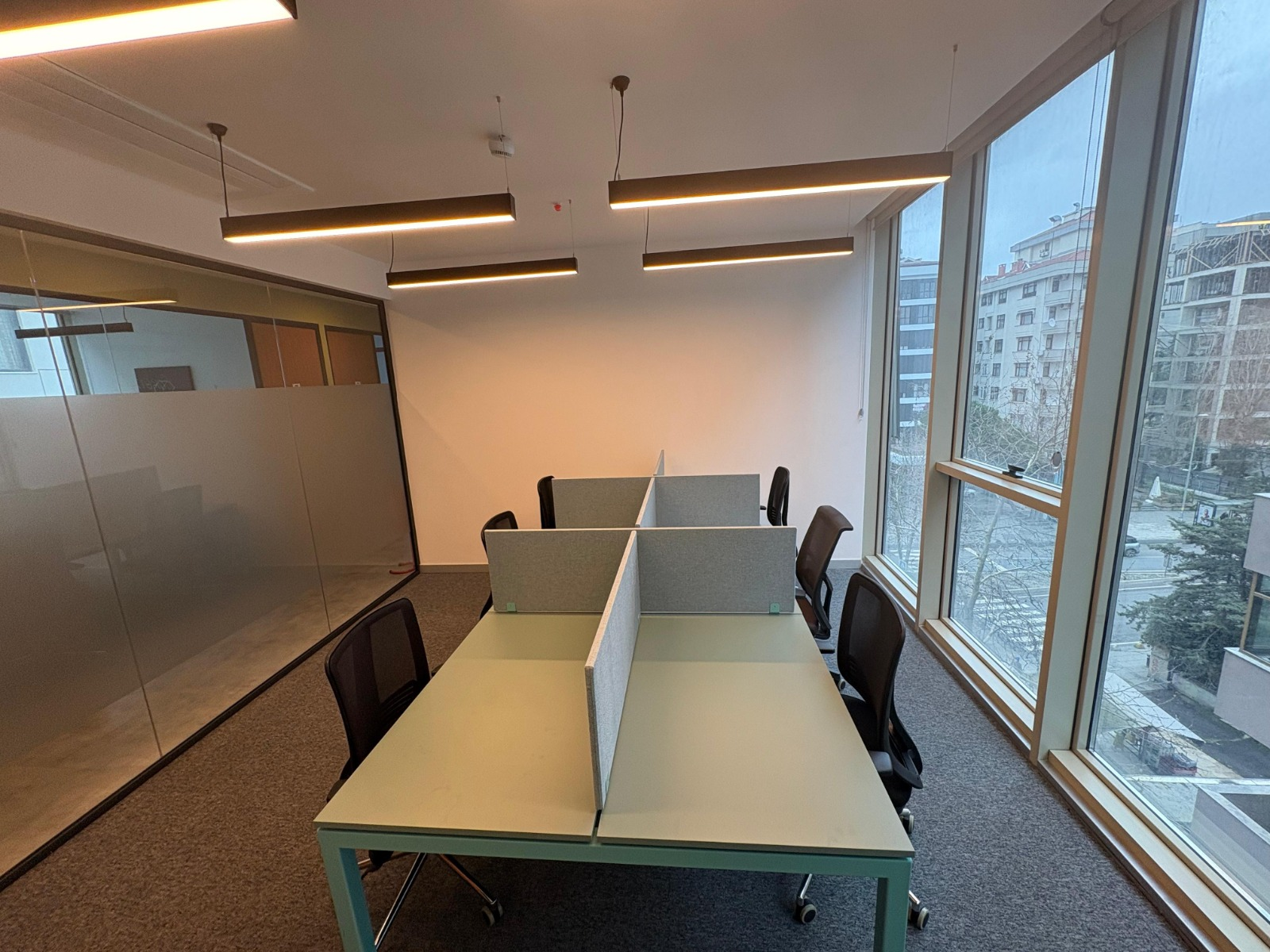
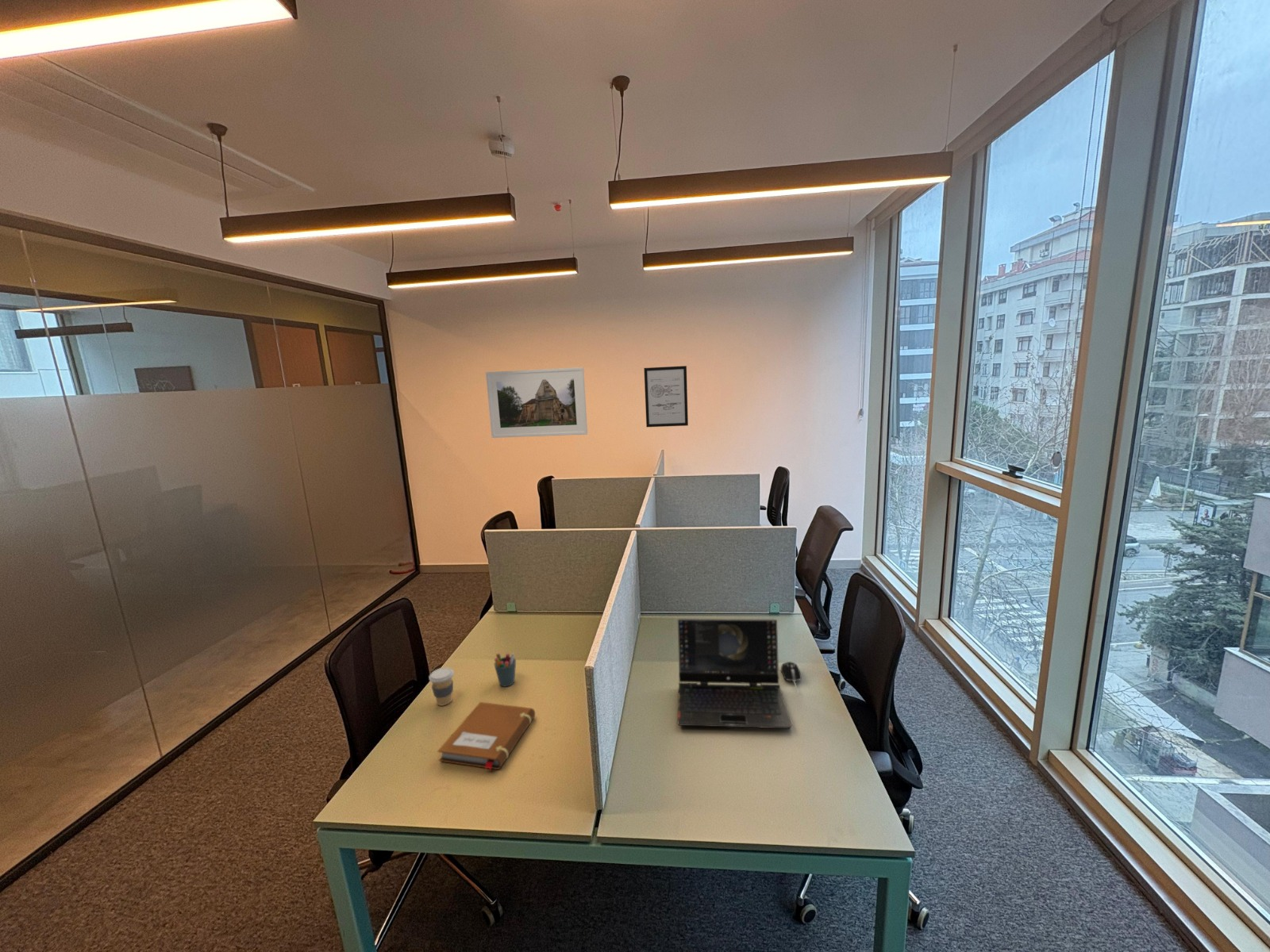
+ wall art (666, 397)
+ notebook (488, 735)
+ pen holder (505, 666)
+ computer mouse (792, 674)
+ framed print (537, 403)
+ laptop computer (729, 670)
+ coffee cup (443, 687)
